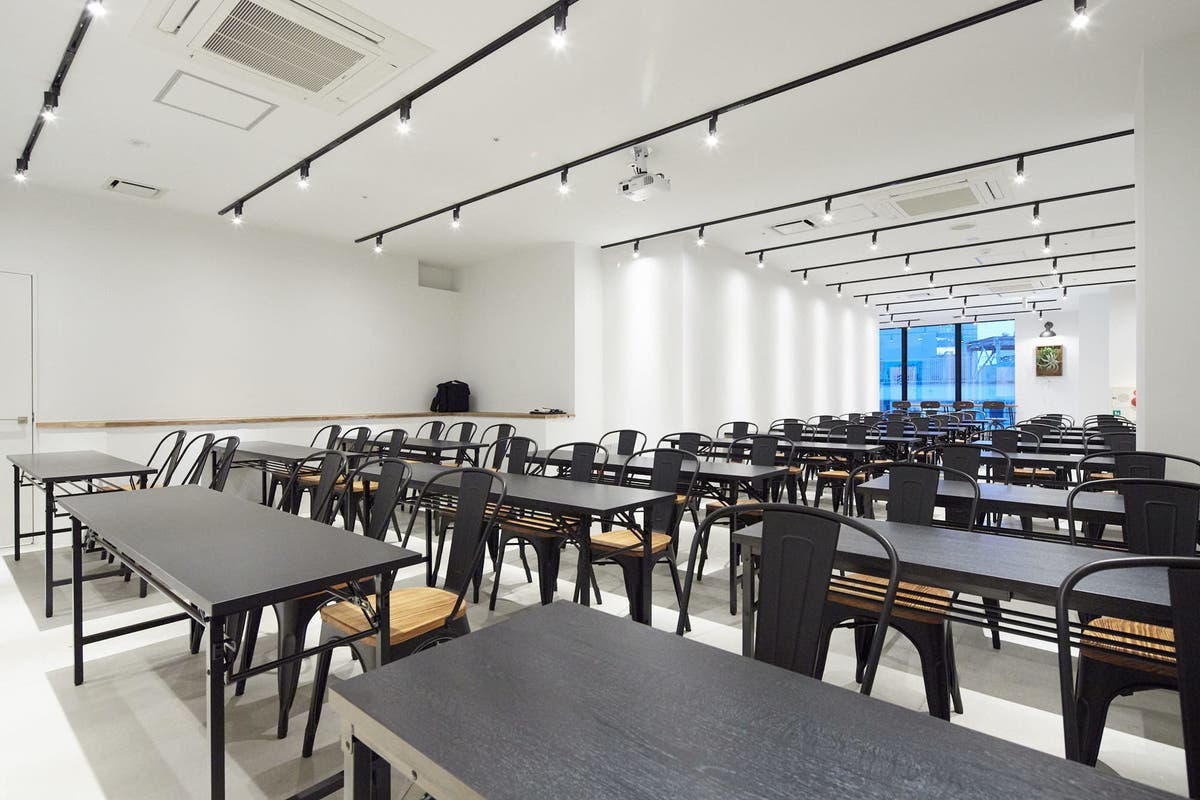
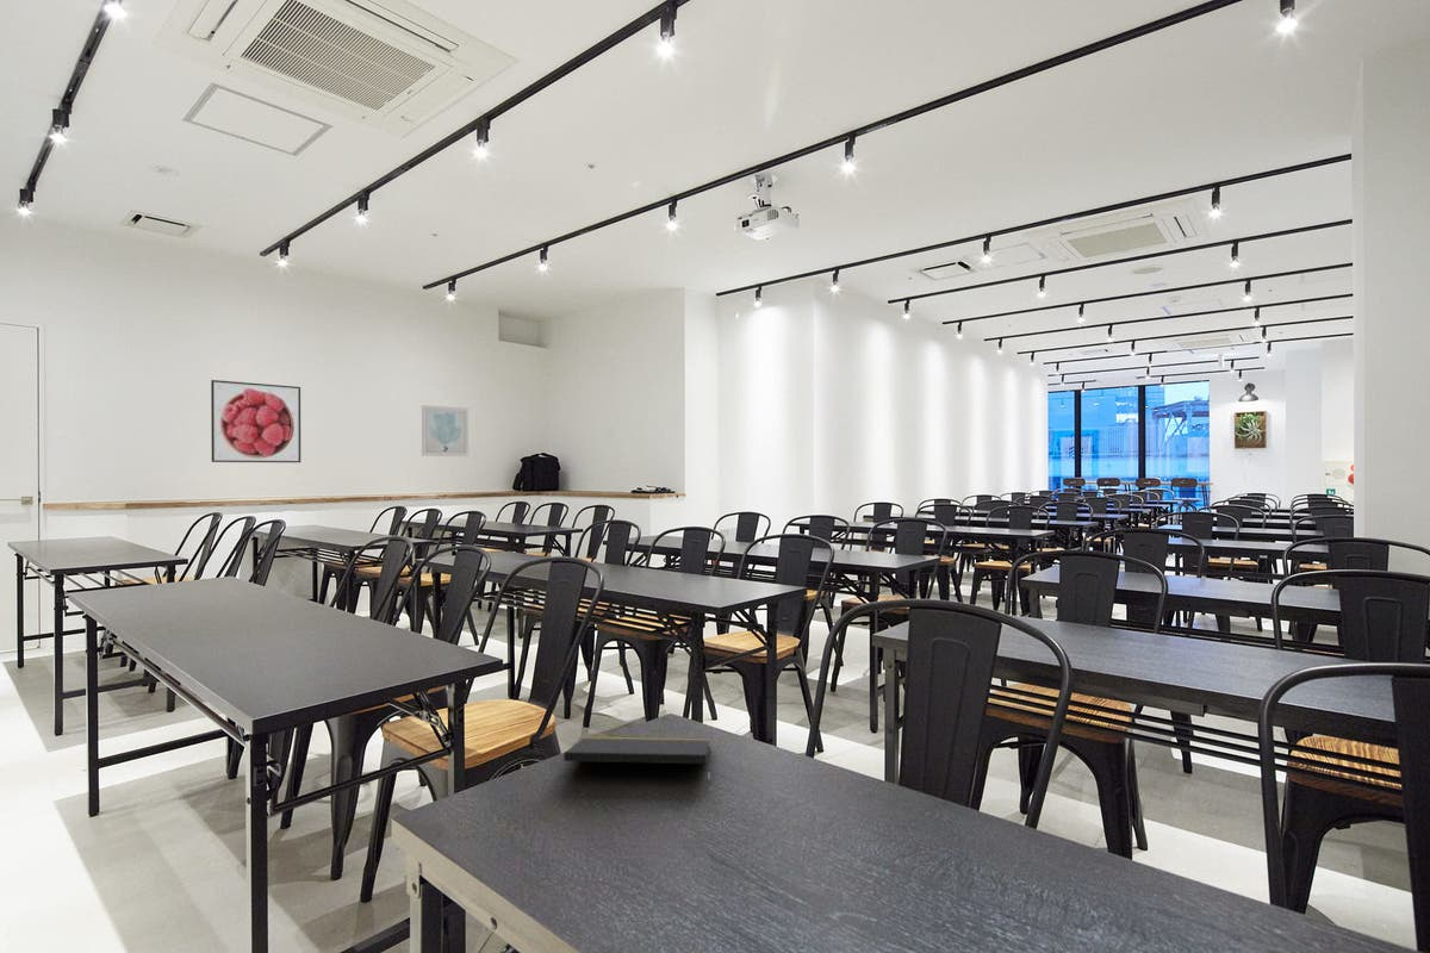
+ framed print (257, 423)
+ wall art (446, 431)
+ notepad (641, 748)
